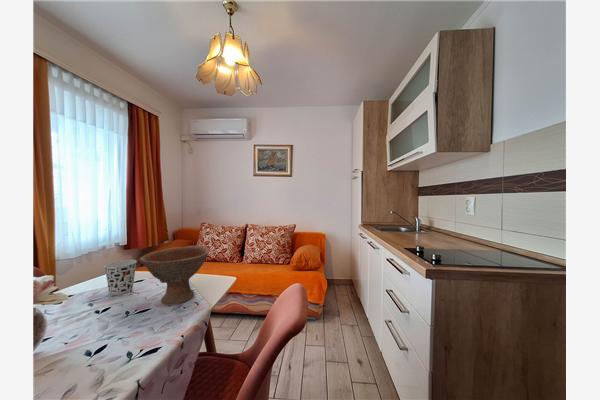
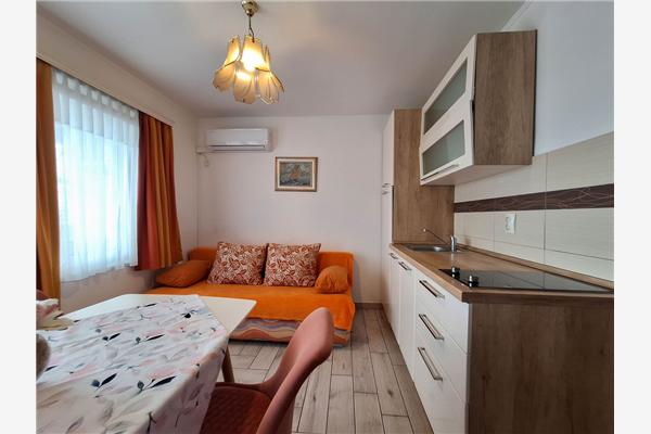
- bowl (179, 274)
- cup (121, 277)
